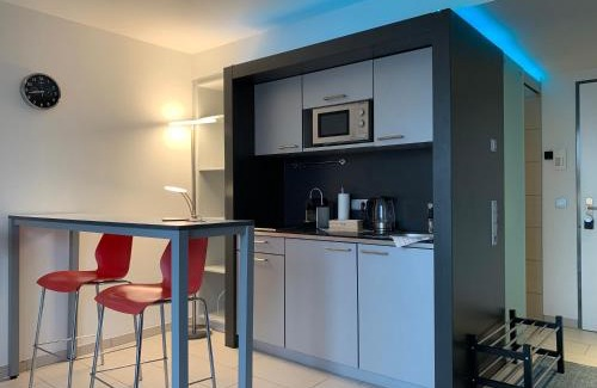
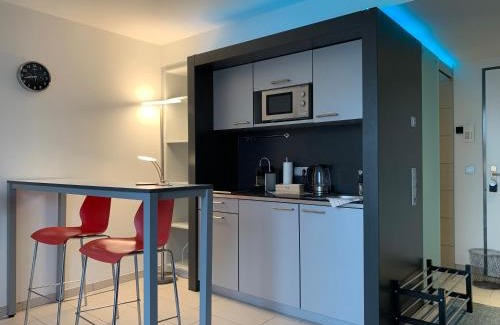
+ trash can (485, 268)
